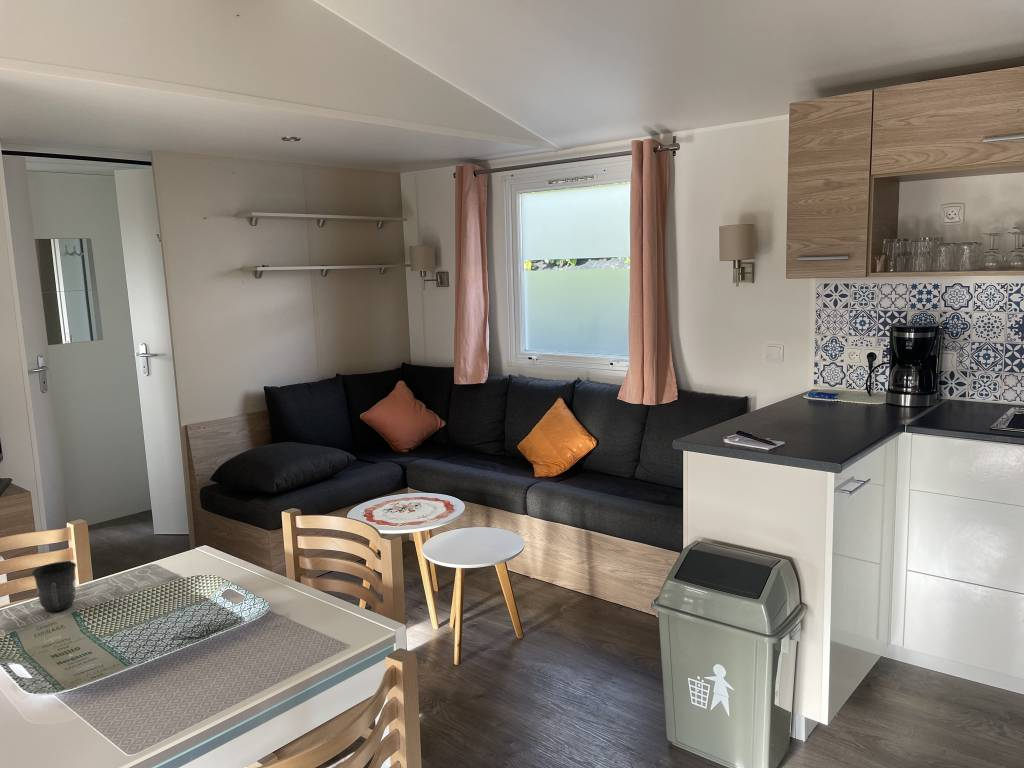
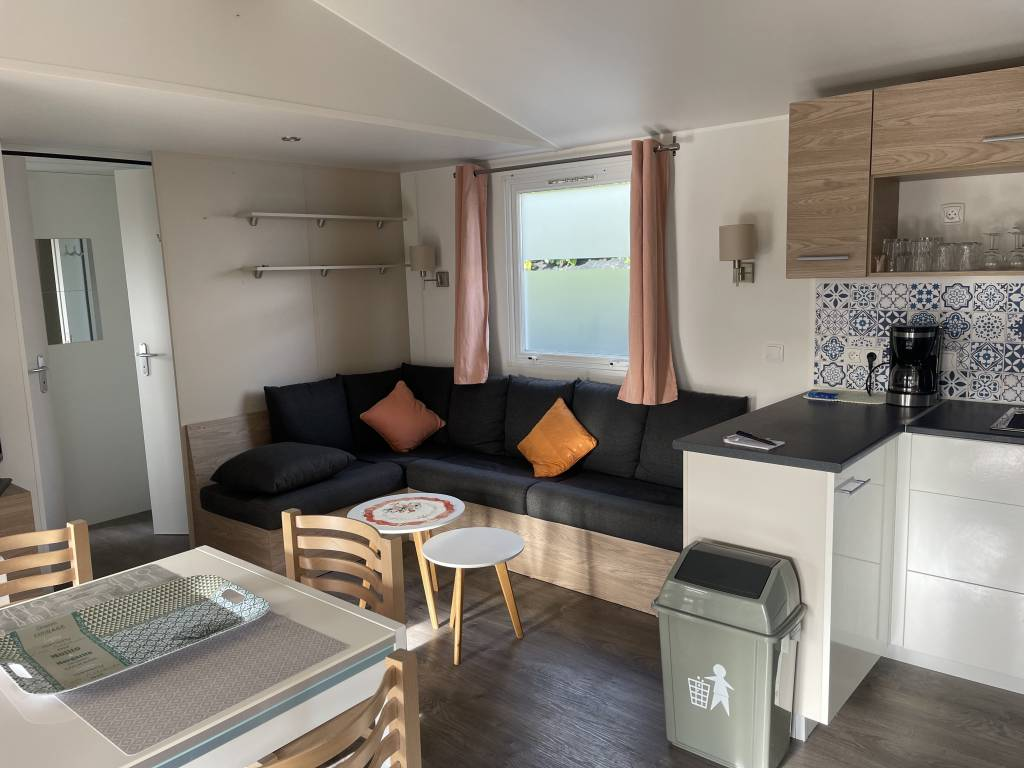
- mug (56, 589)
